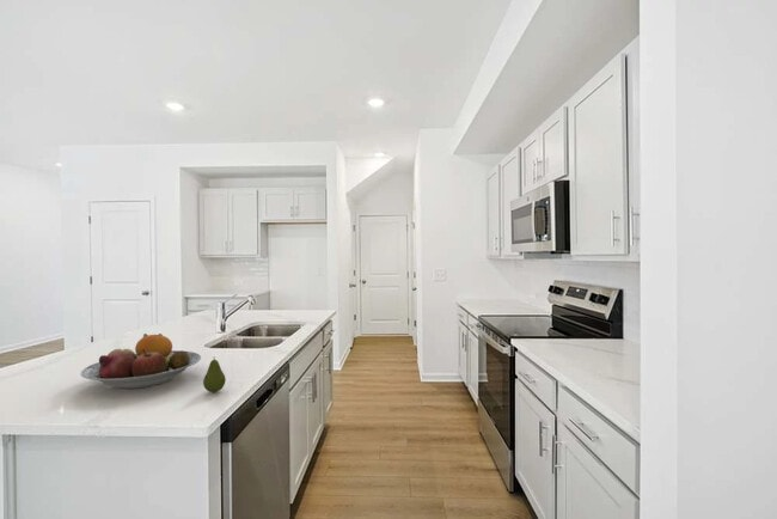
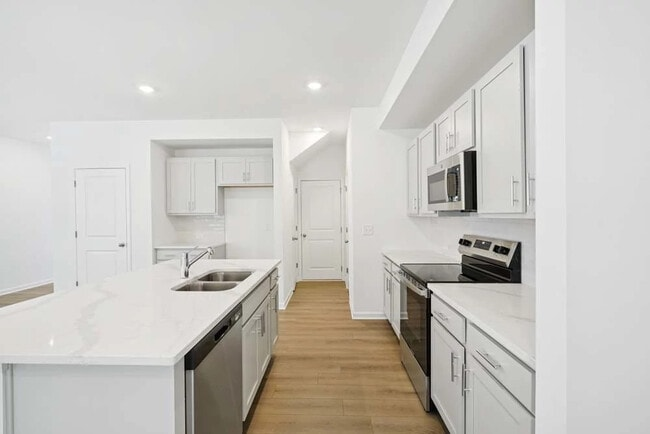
- fruit bowl (145, 359)
- fruit (214, 372)
